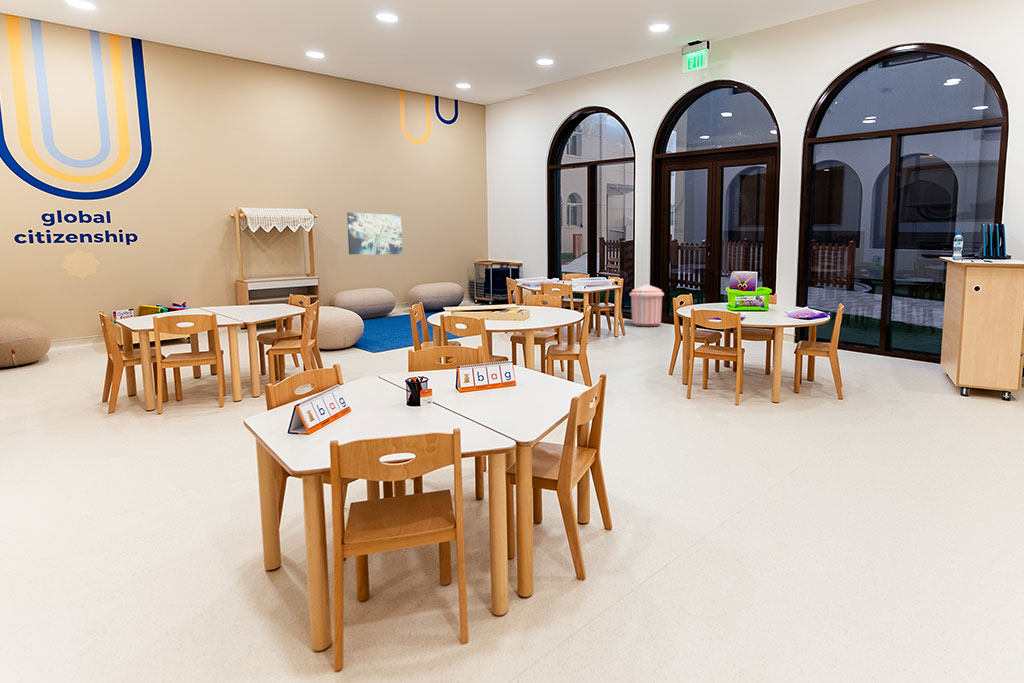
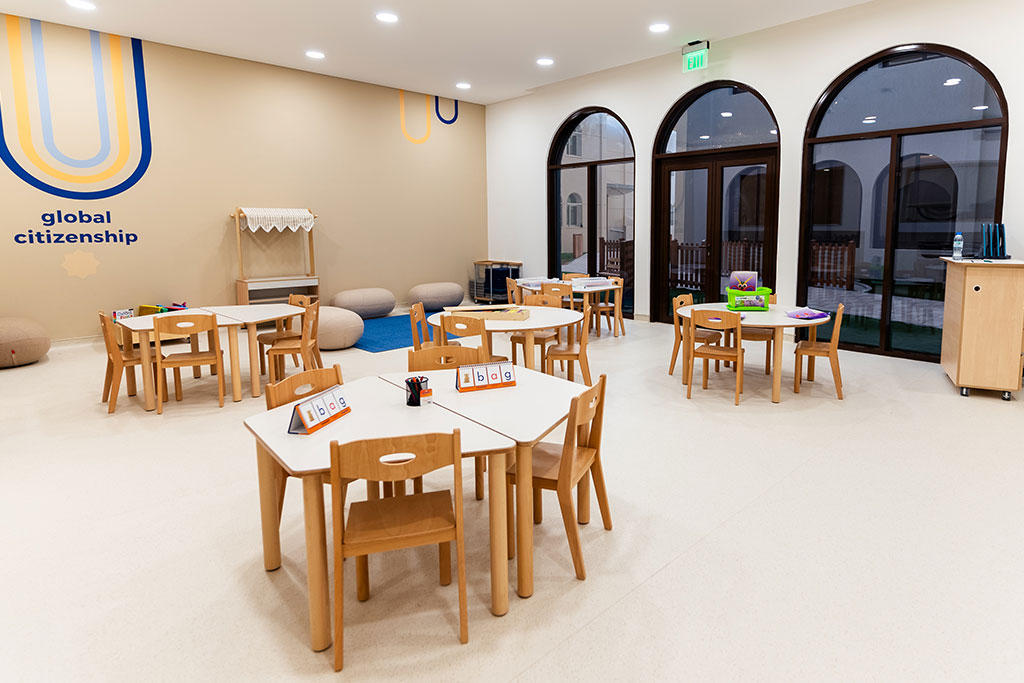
- wall art (375, 234)
- trash can (646, 304)
